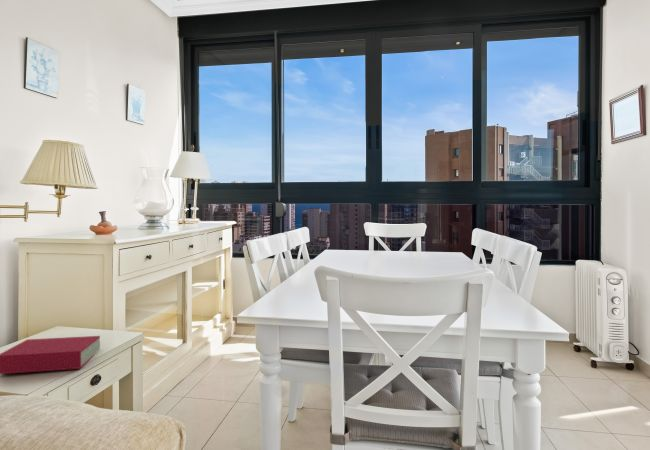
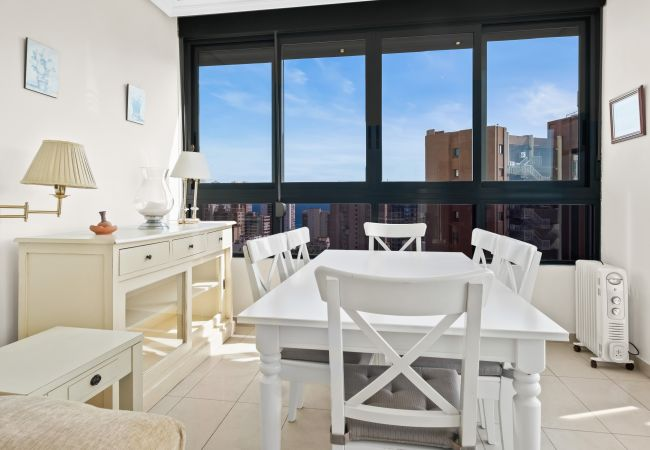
- book (52, 353)
